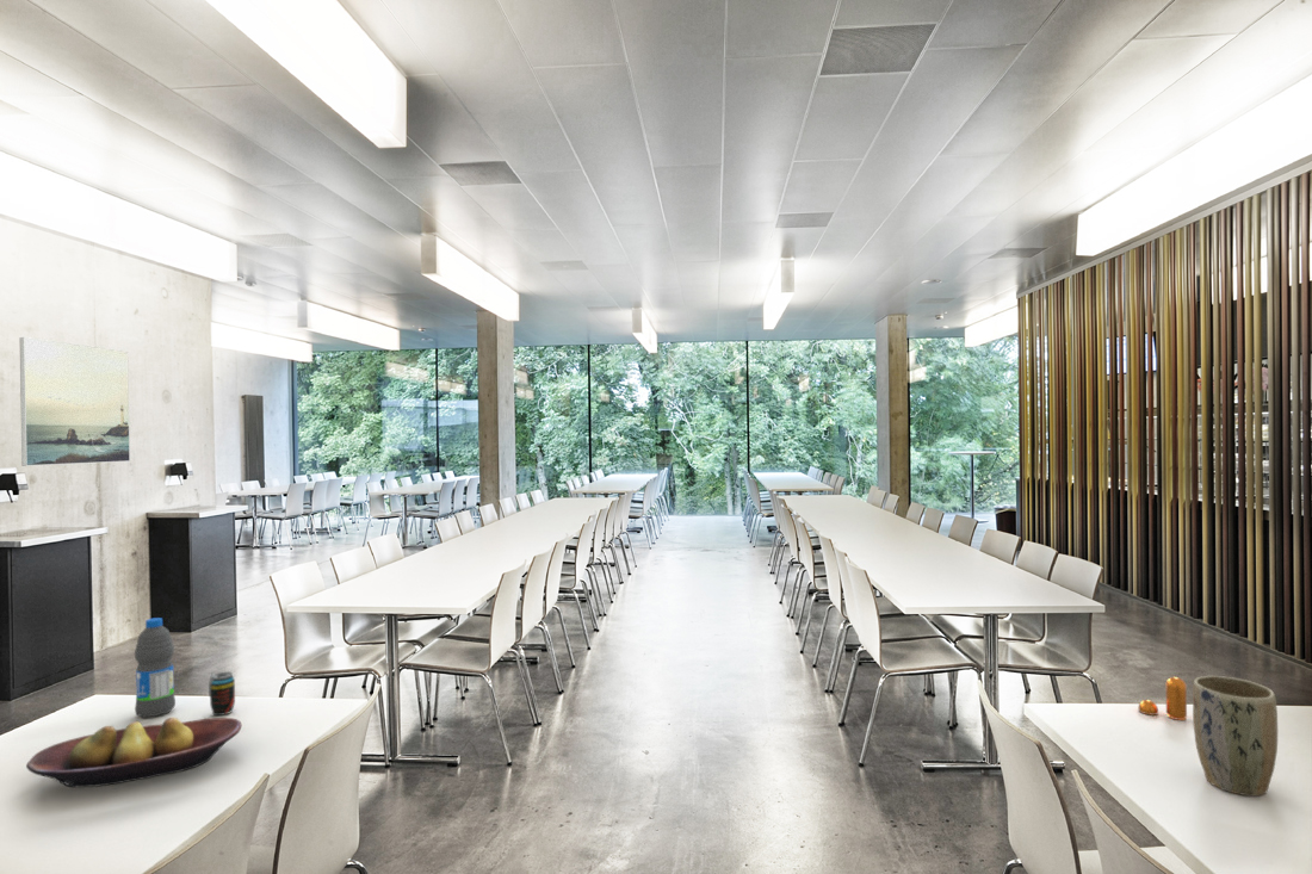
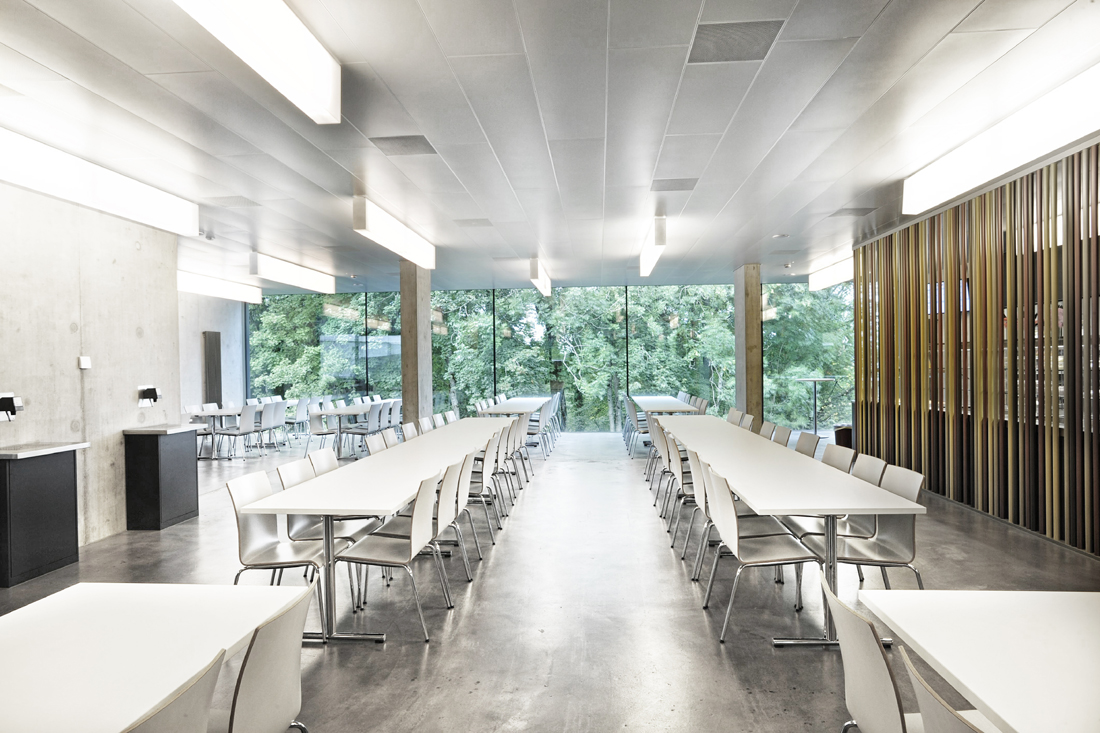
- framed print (79, 404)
- plant pot (1233, 734)
- pepper shaker (1166, 694)
- fruit bowl (141, 744)
- beverage can (222, 689)
- water bottle (154, 665)
